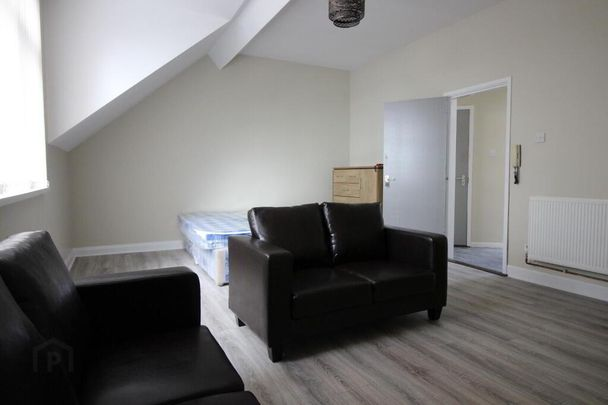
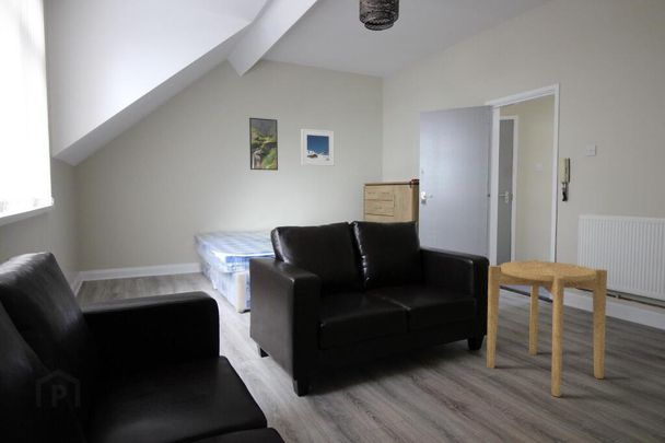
+ side table (537, 319)
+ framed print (317, 148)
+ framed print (264, 144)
